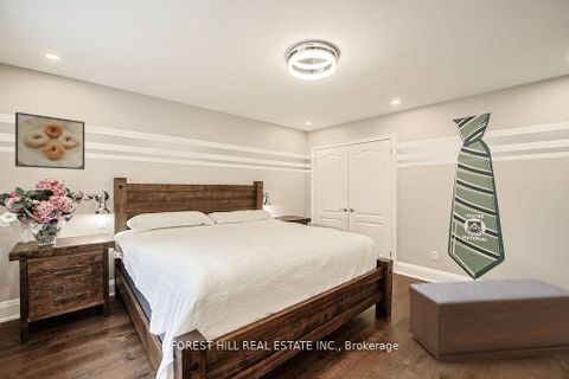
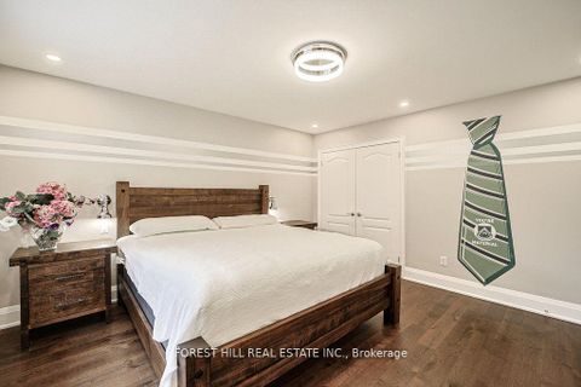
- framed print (52, 142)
- bench (491, 315)
